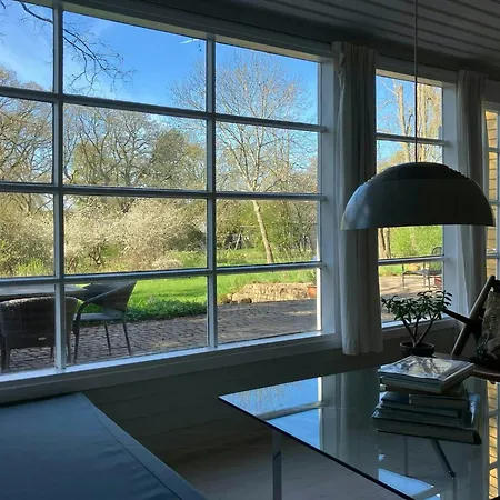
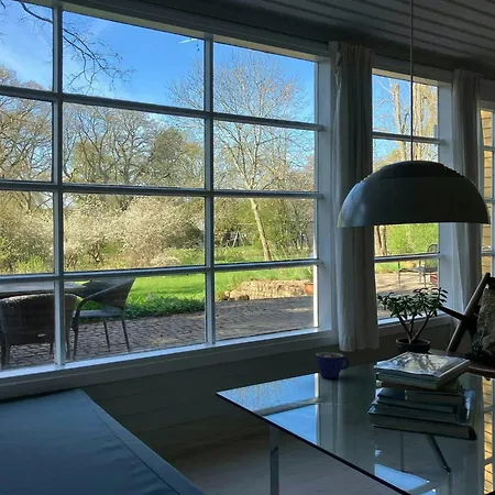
+ cup (333, 364)
